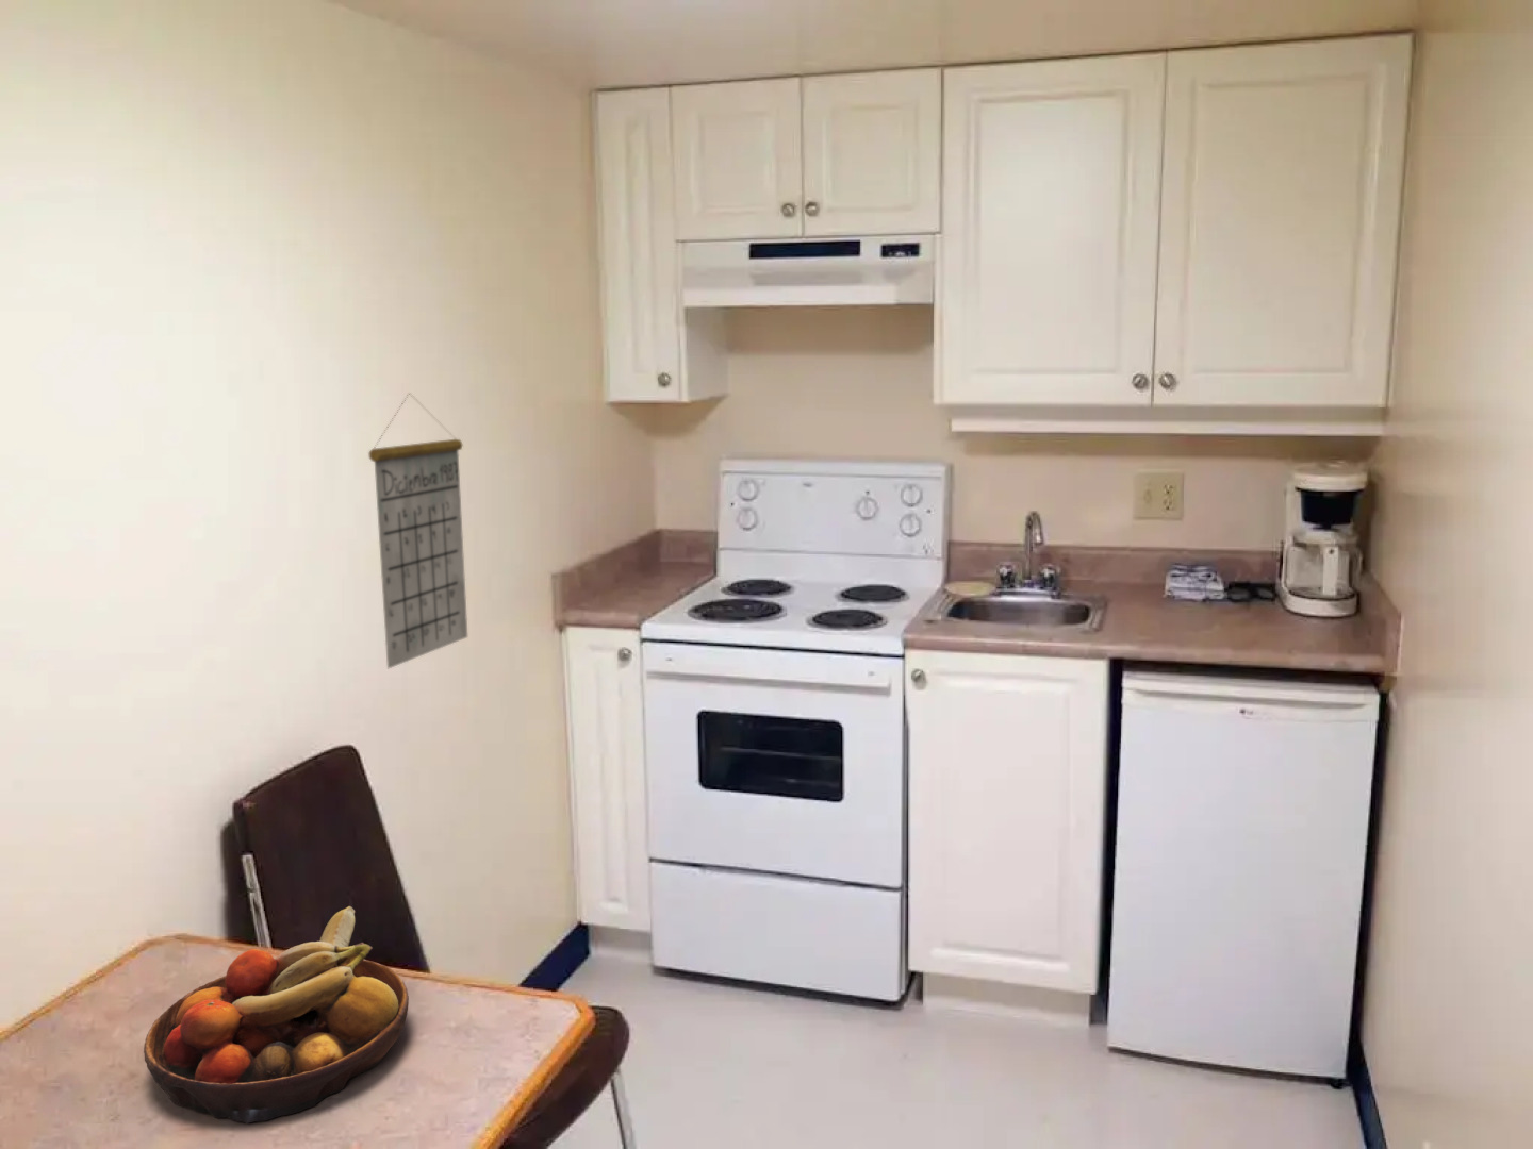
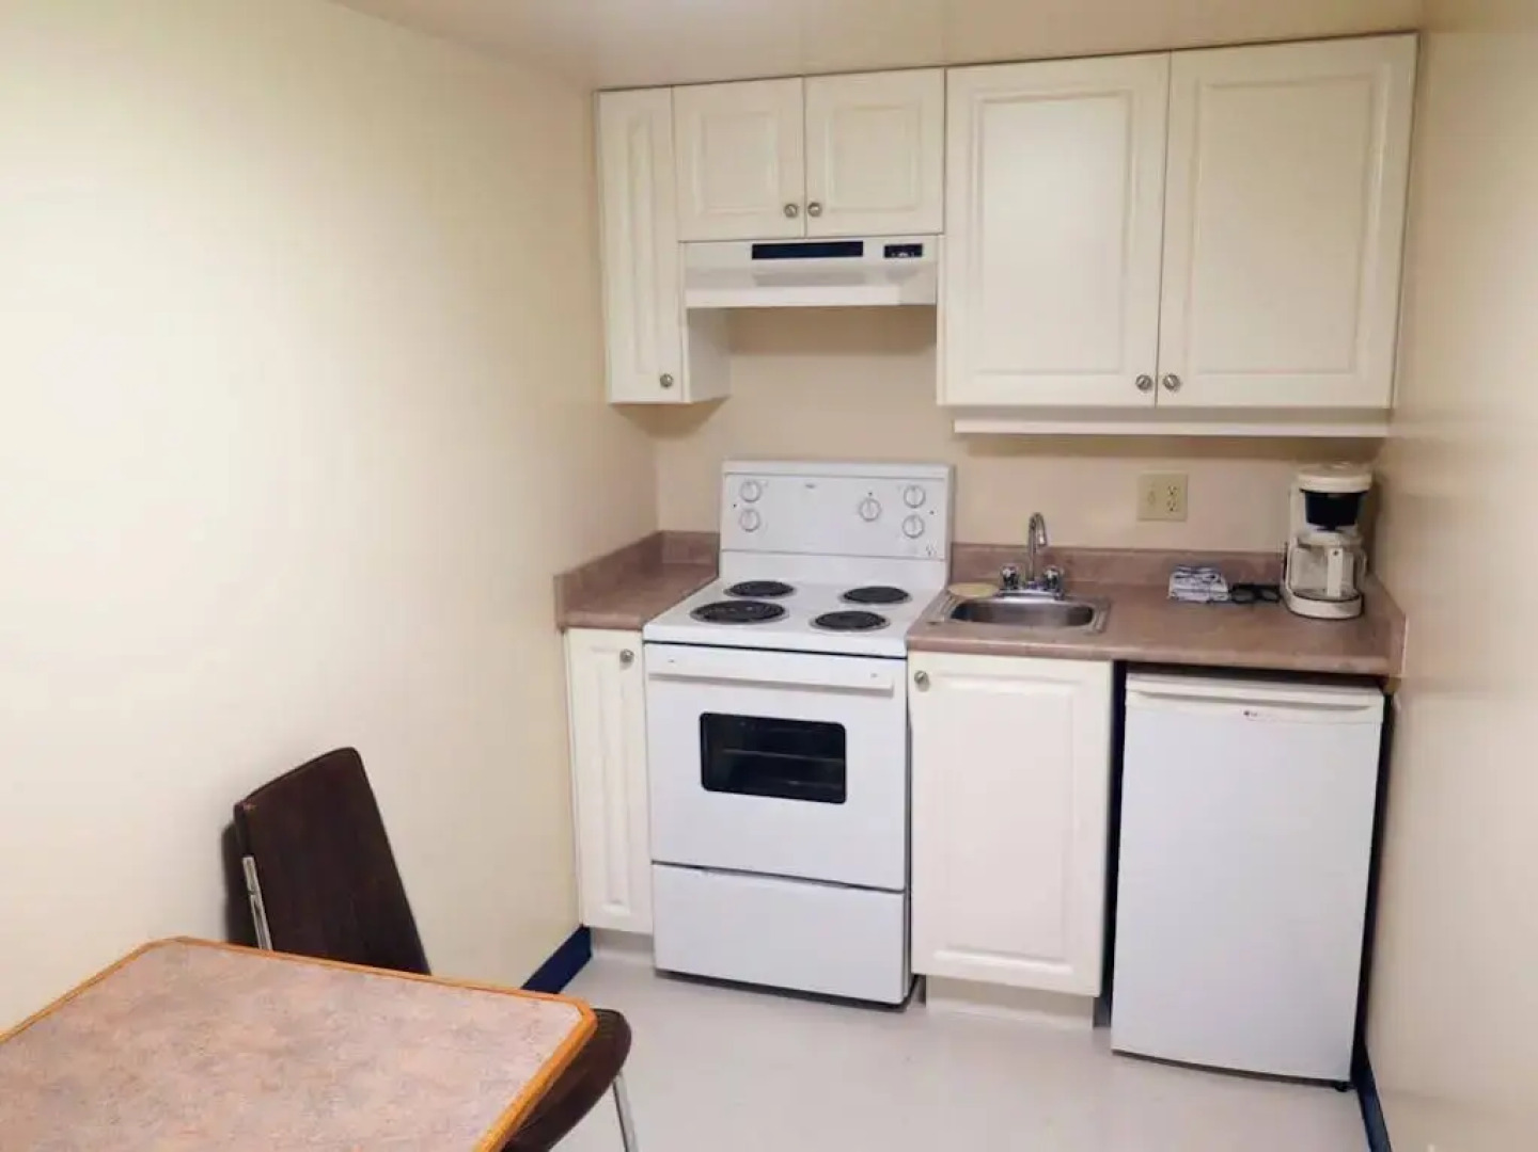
- fruit bowl (279, 1003)
- calendar (421, 525)
